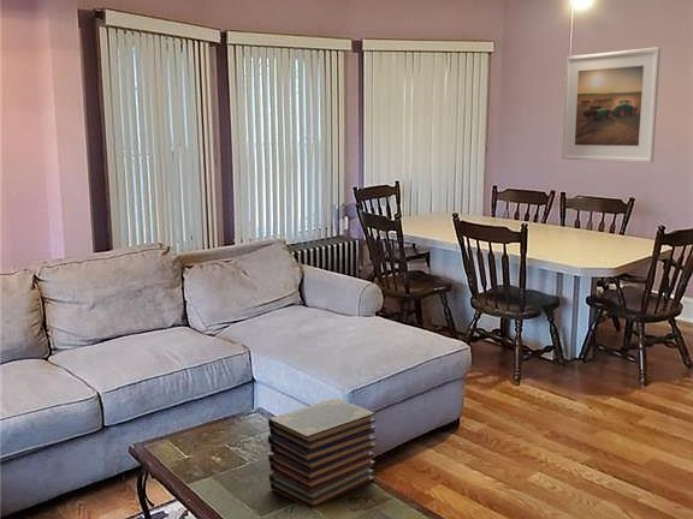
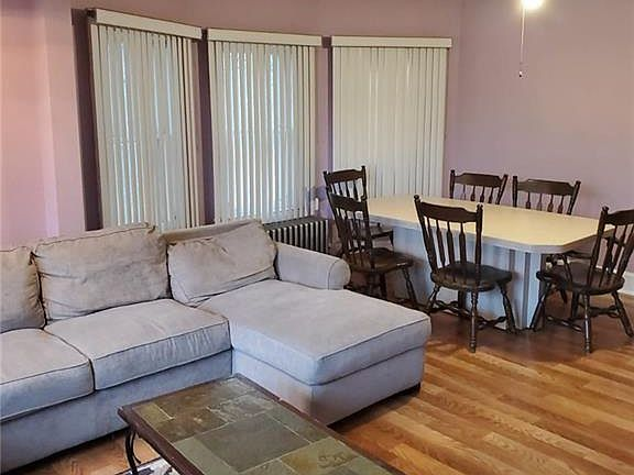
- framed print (608, 107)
- book stack (322, 451)
